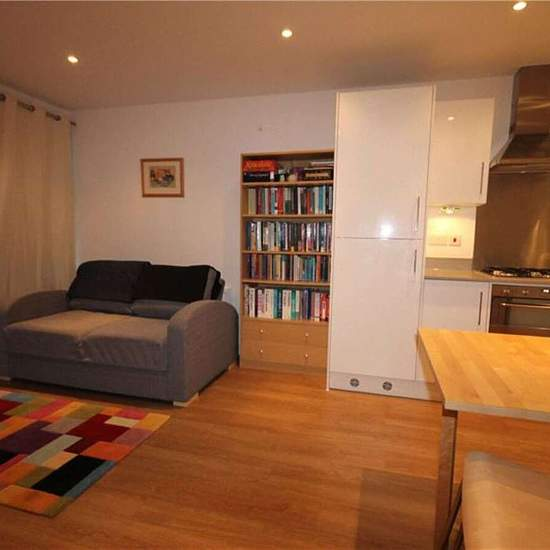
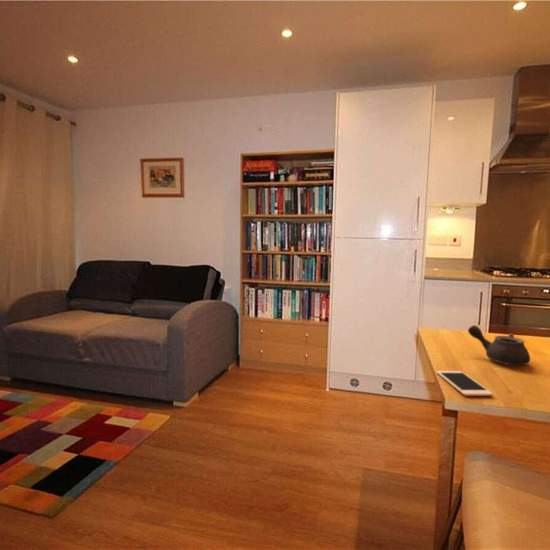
+ teapot (497, 343)
+ cell phone (462, 382)
